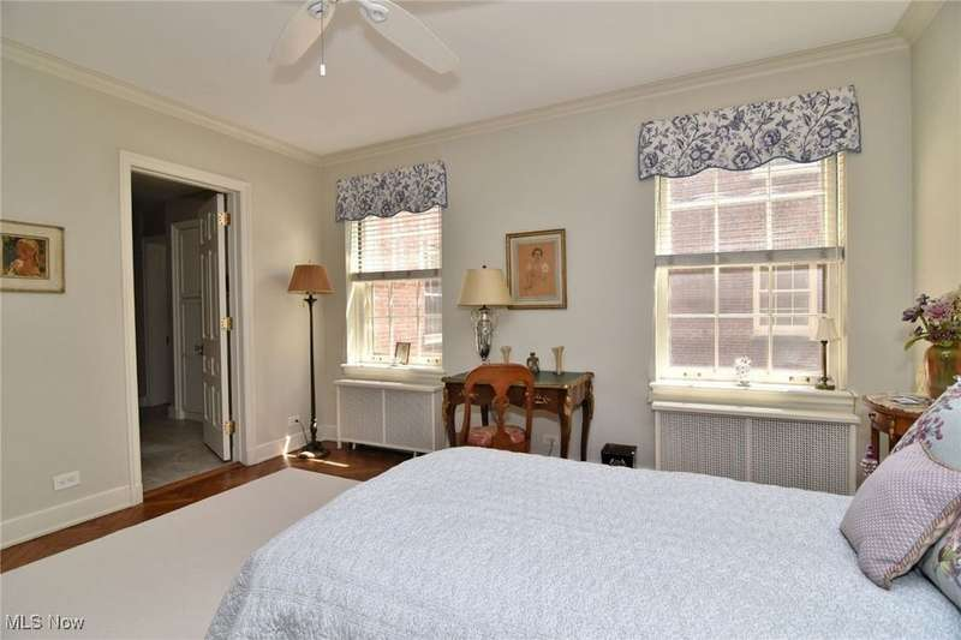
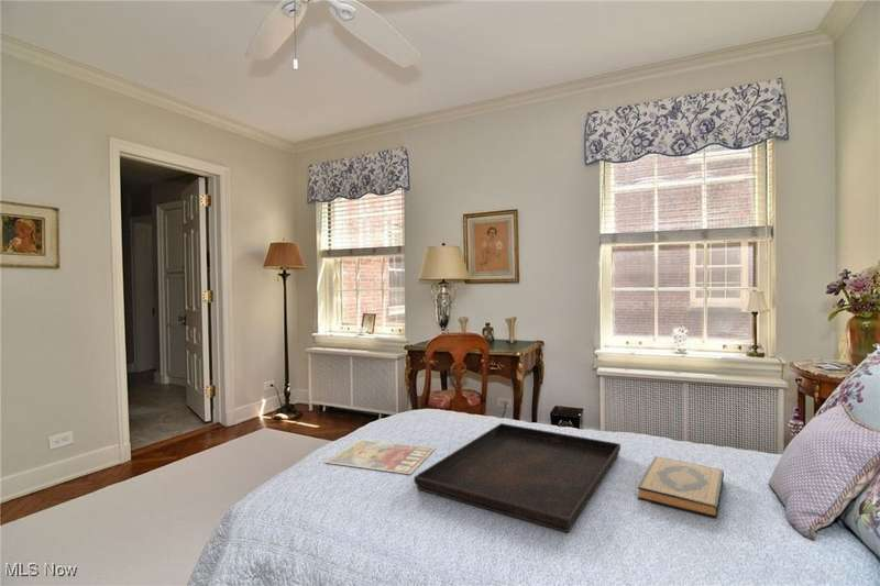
+ hardback book (682, 483)
+ serving tray (526, 464)
+ magazine (382, 454)
